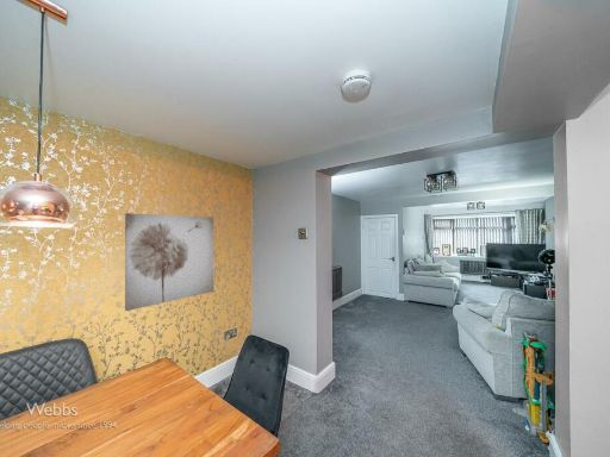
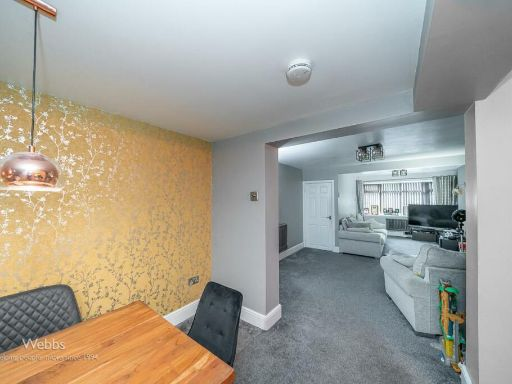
- wall art (175, 257)
